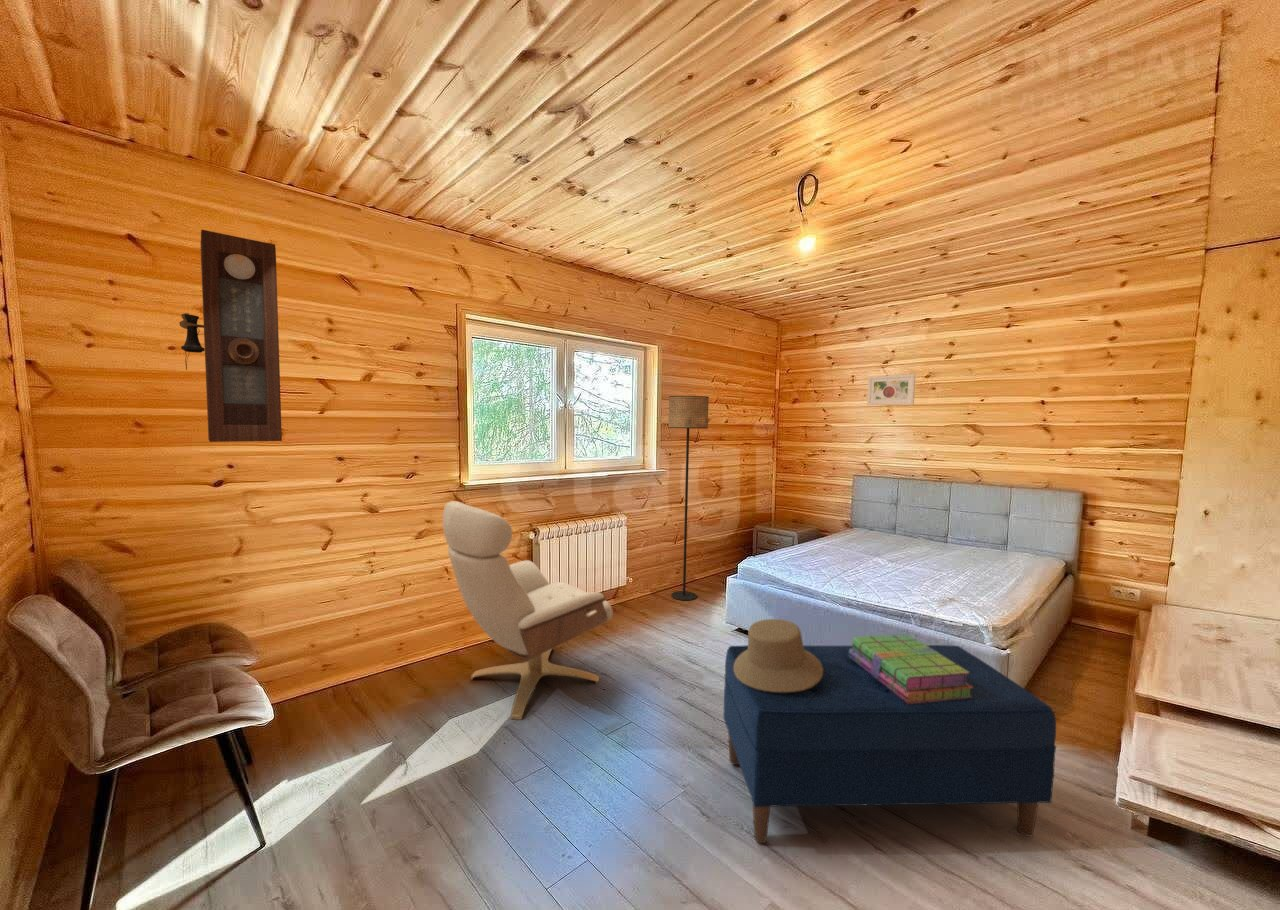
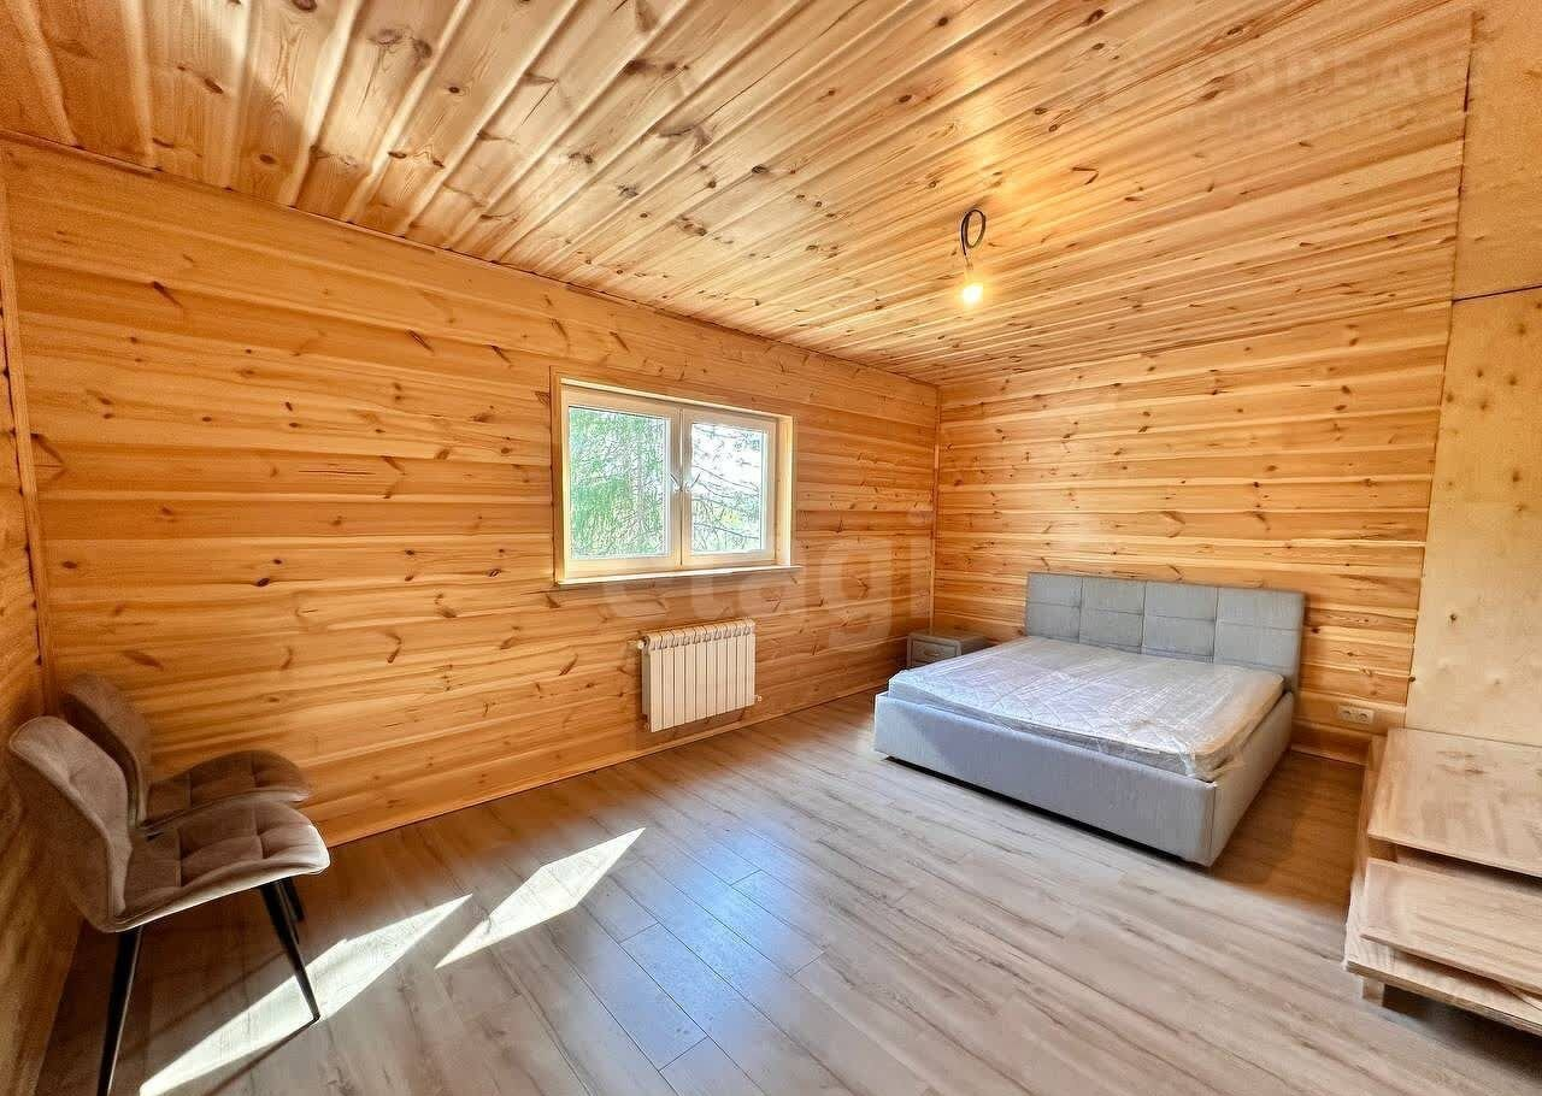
- stack of books (906, 664)
- bucket hat (777, 652)
- bench (869, 734)
- chair (530, 591)
- floor lamp (686, 497)
- pendulum clock (230, 341)
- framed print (890, 390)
